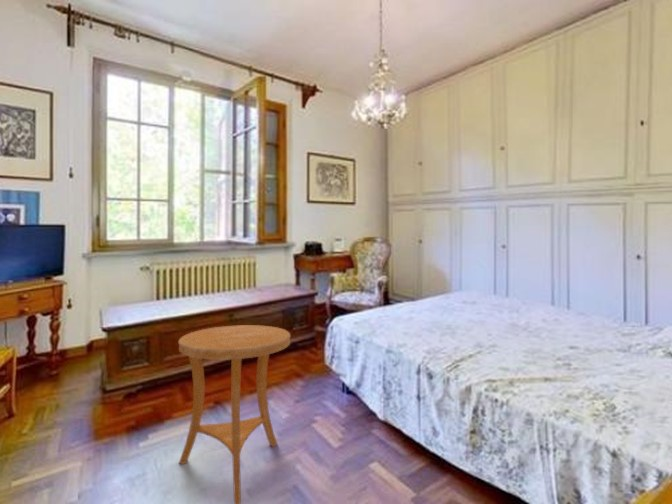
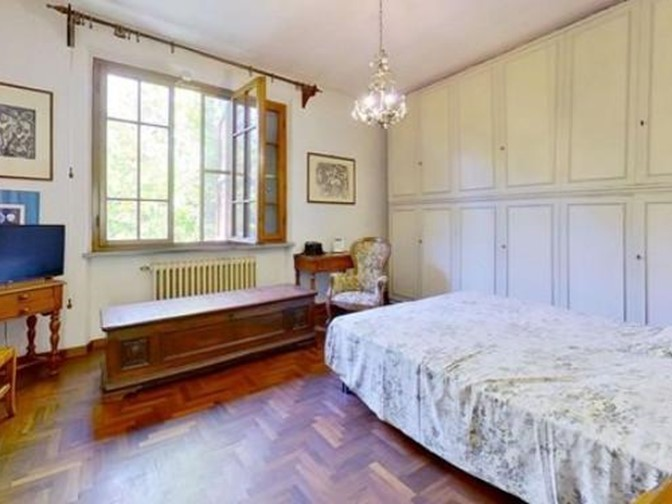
- side table (236, 401)
